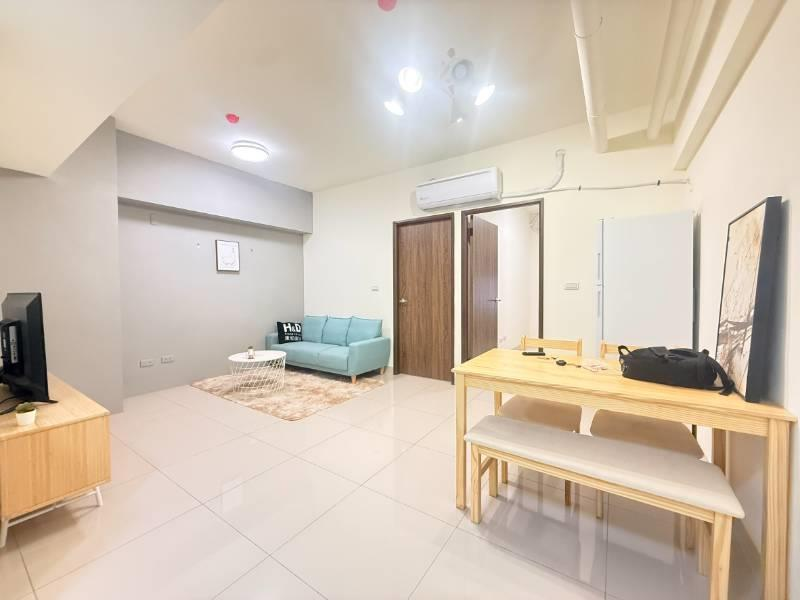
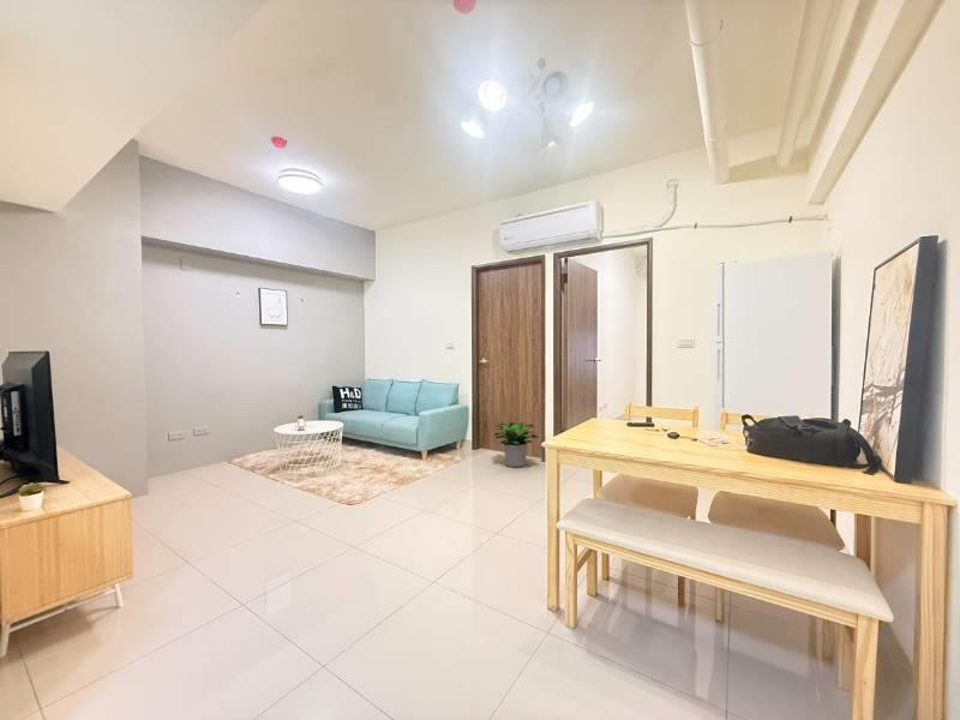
+ potted plant (517, 445)
